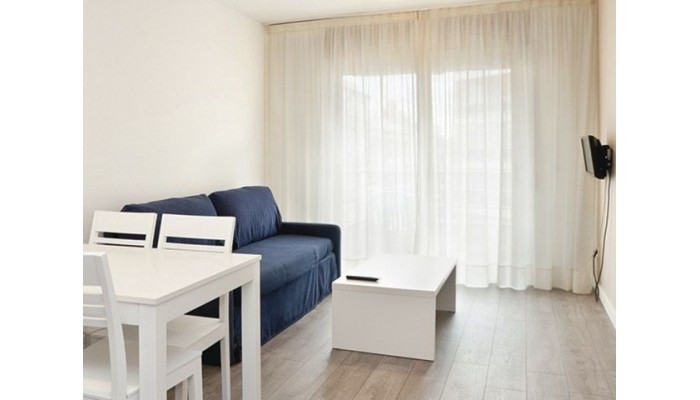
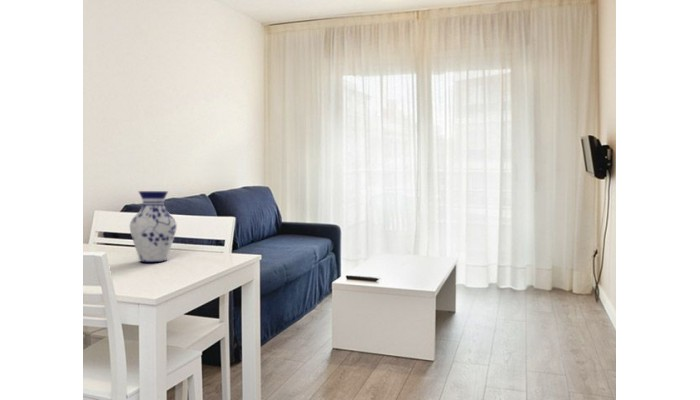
+ vase (153, 226)
